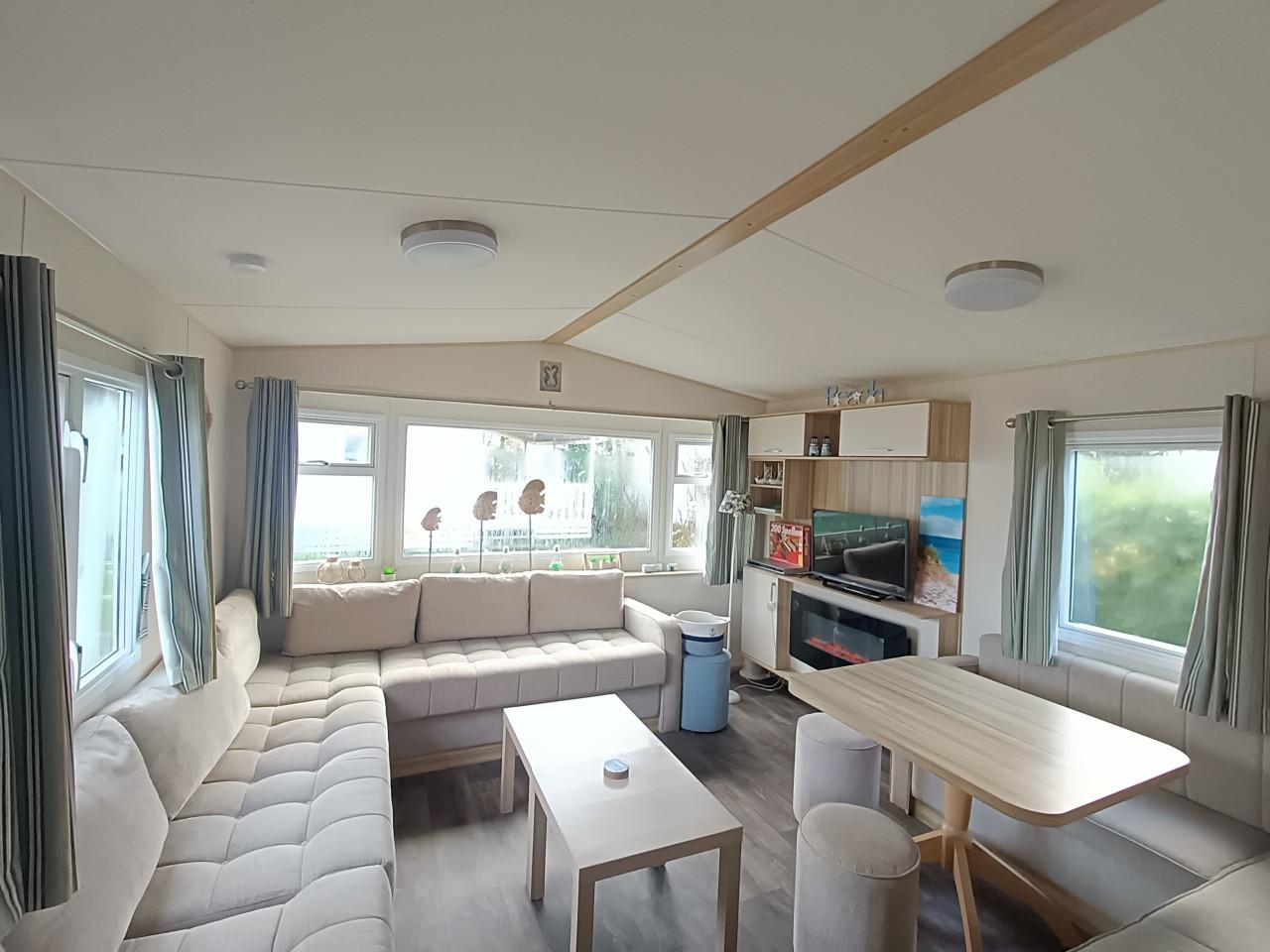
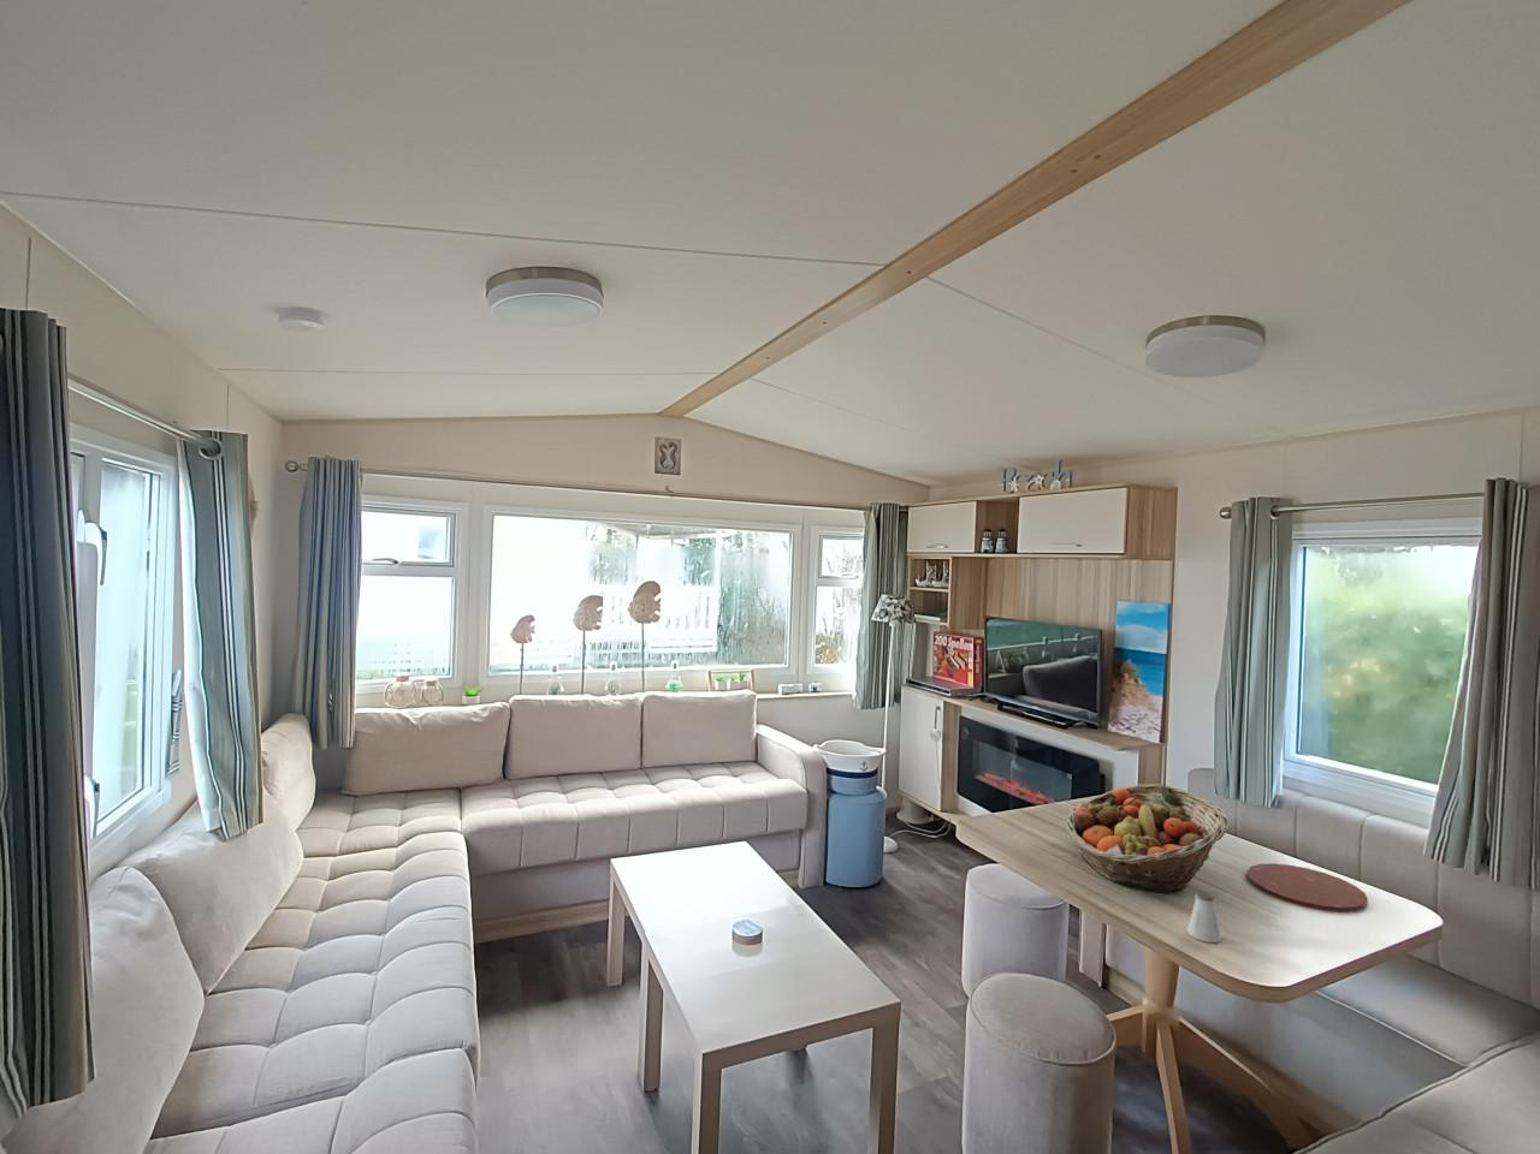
+ saltshaker (1204, 915)
+ fruit basket (1142, 832)
+ plate (1305, 886)
